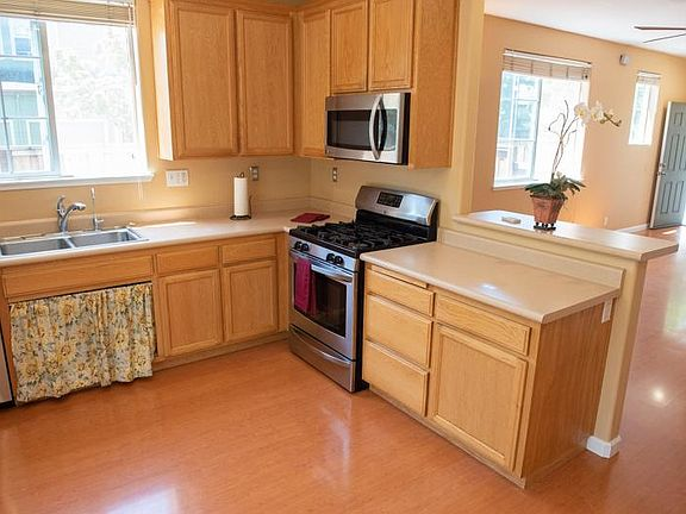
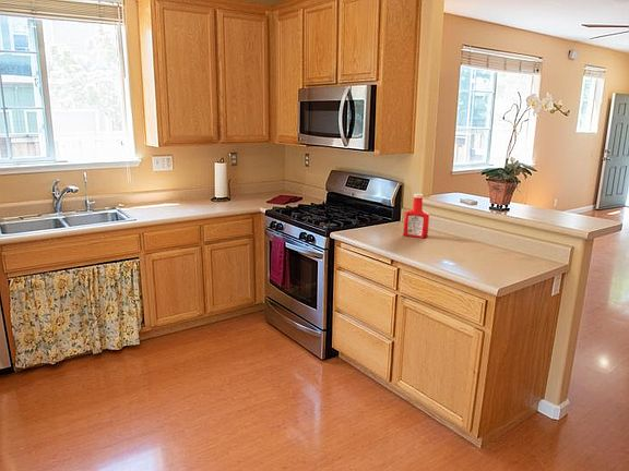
+ soap bottle (416, 215)
